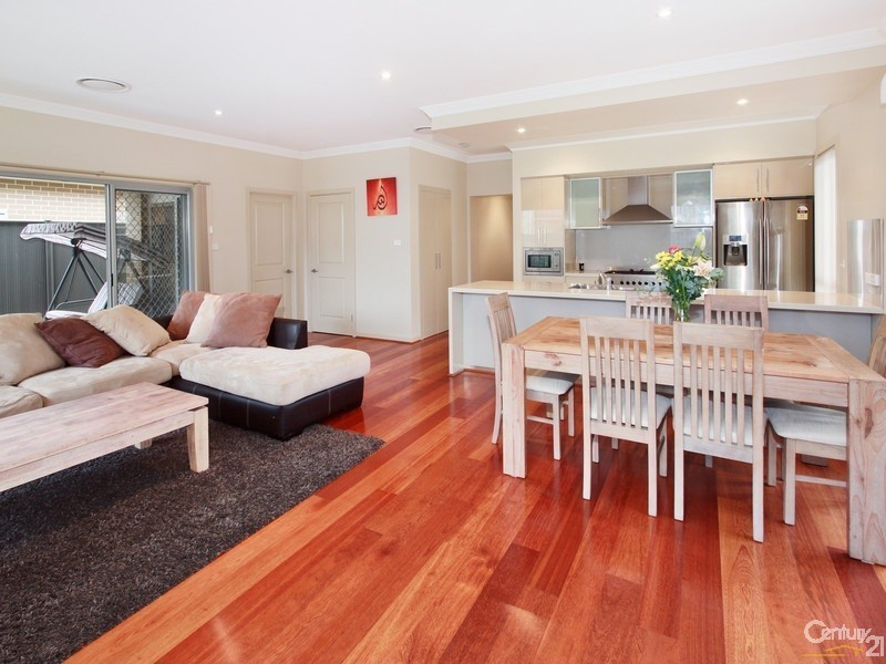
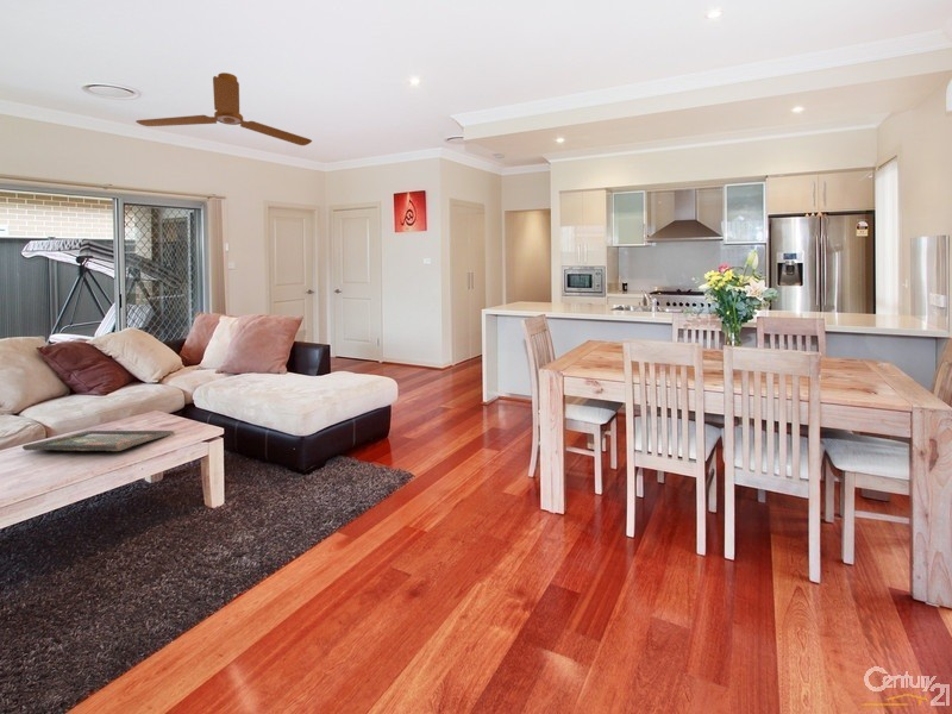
+ decorative tray (102, 439)
+ ceiling fan (227, 90)
